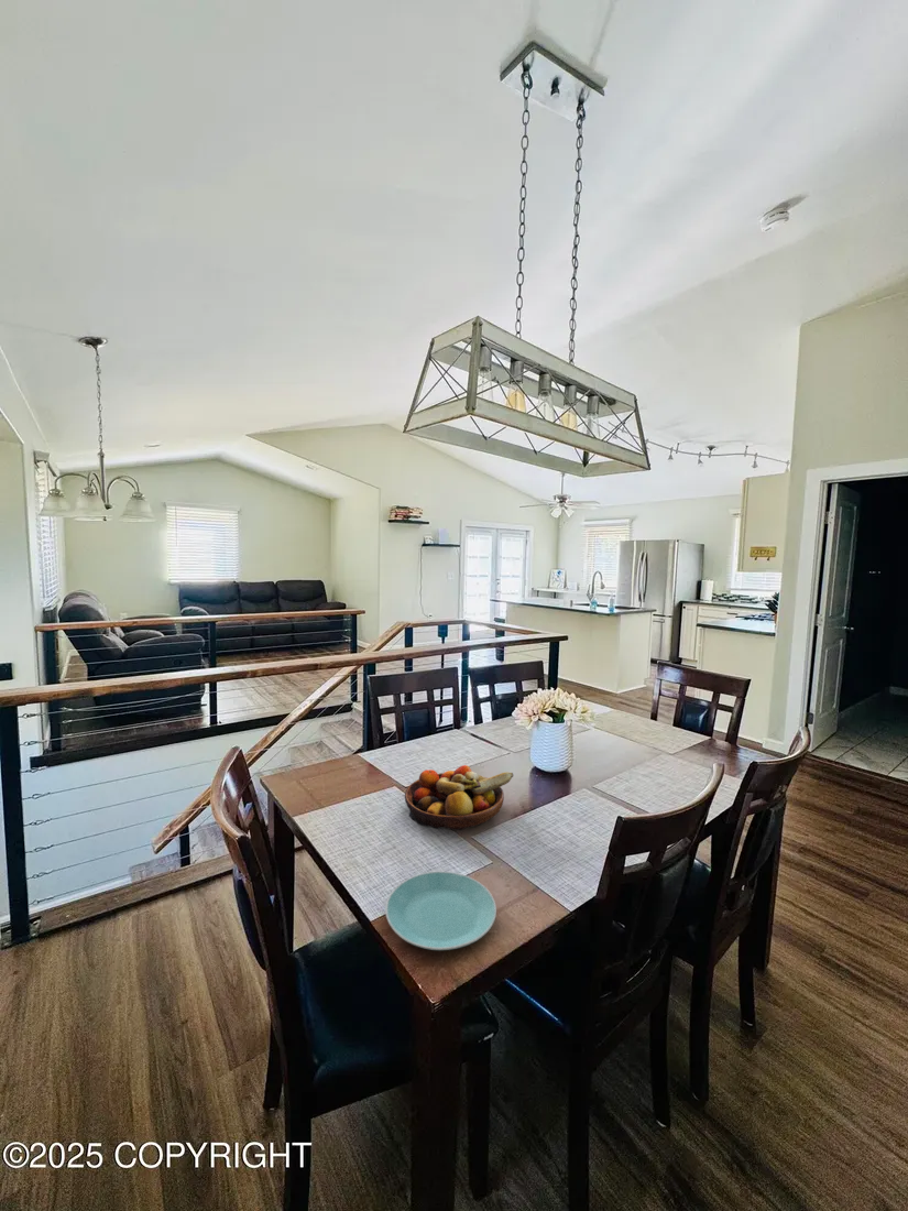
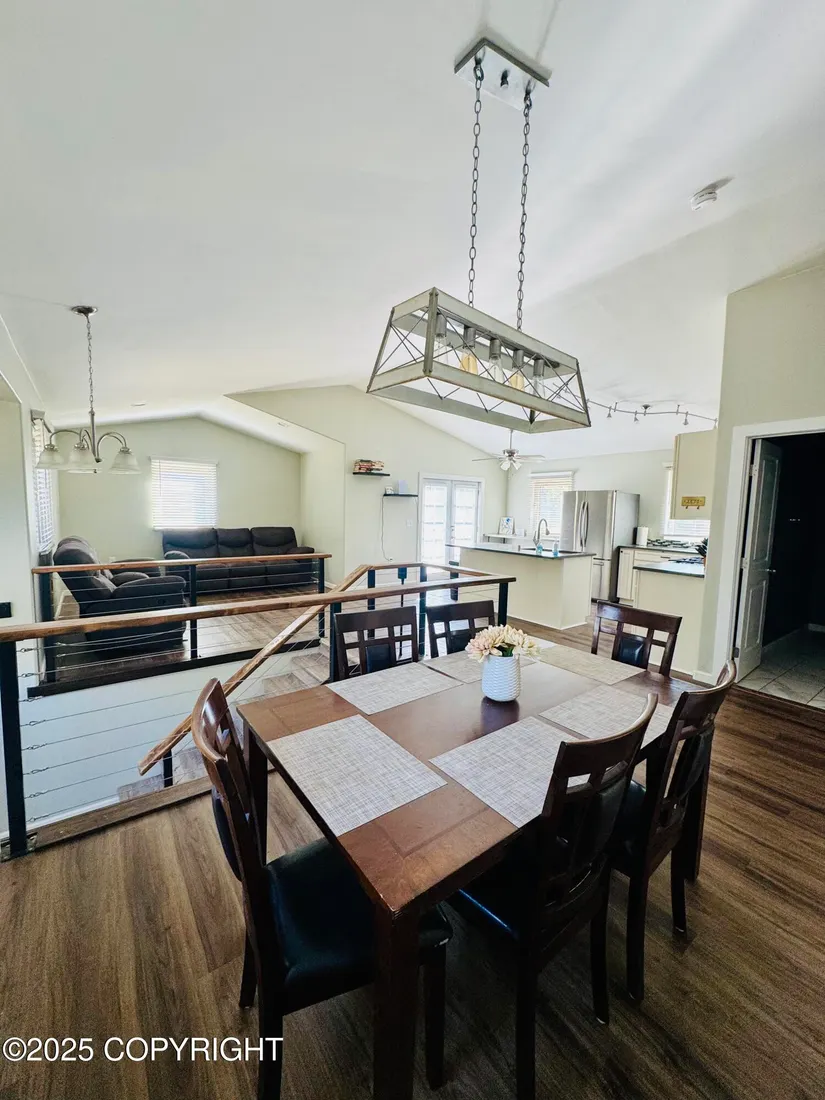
- fruit bowl (455, 788)
- plate (440, 910)
